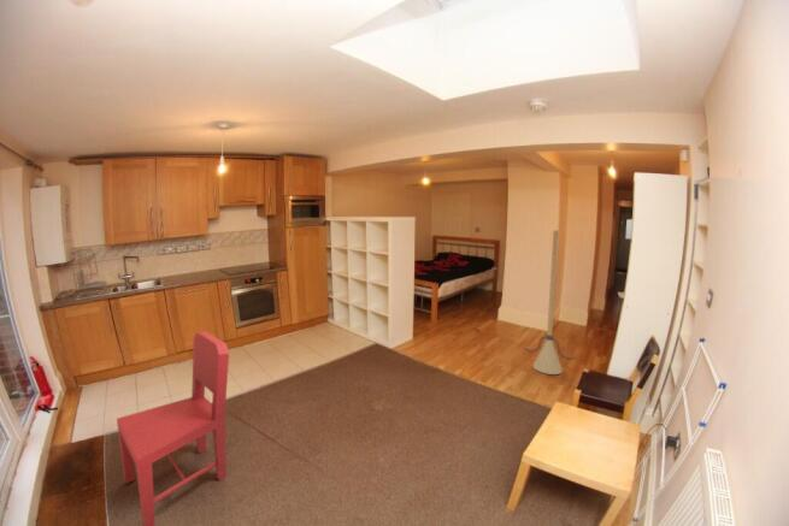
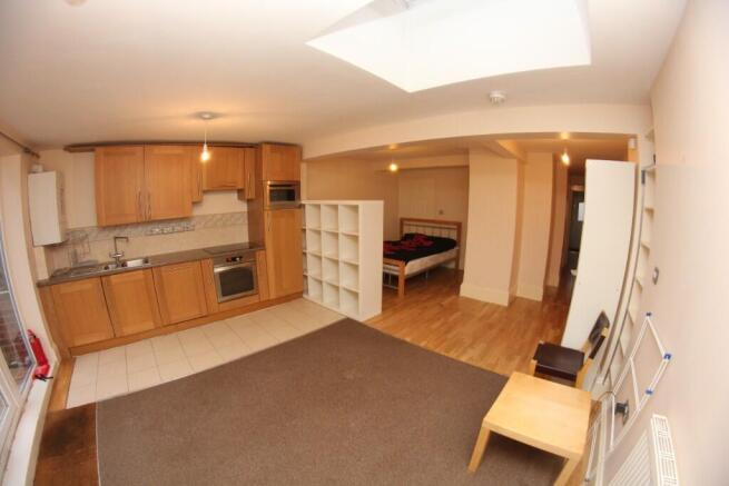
- broom (552, 301)
- dining chair (176, 414)
